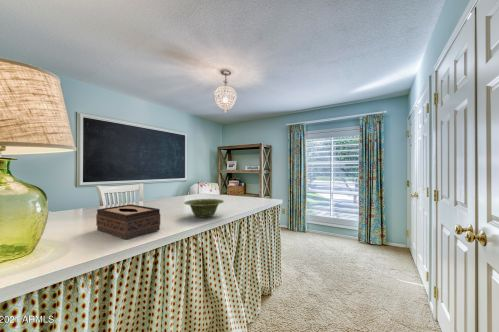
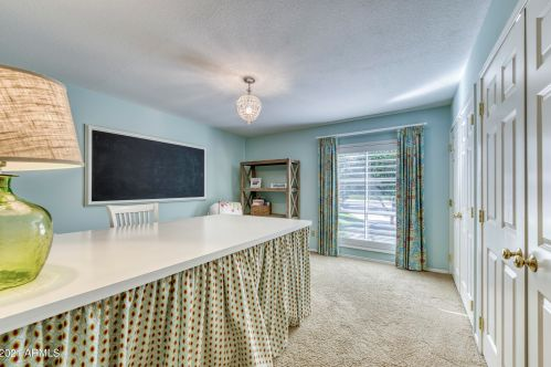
- tissue box (128, 219)
- dish (204, 209)
